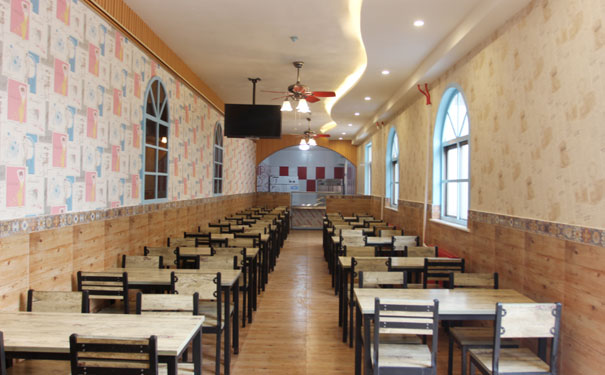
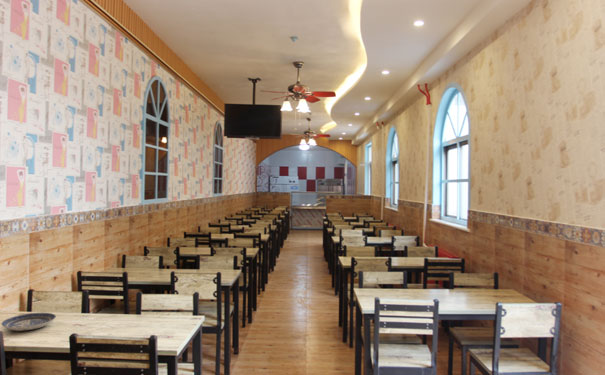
+ plate (29, 322)
